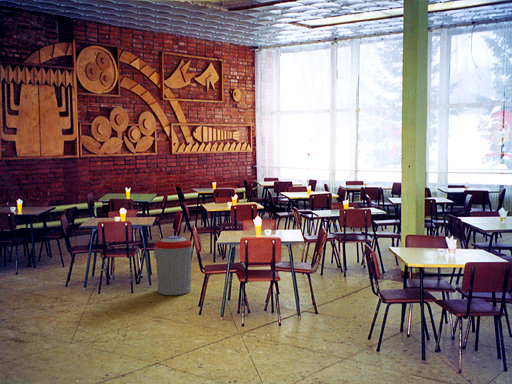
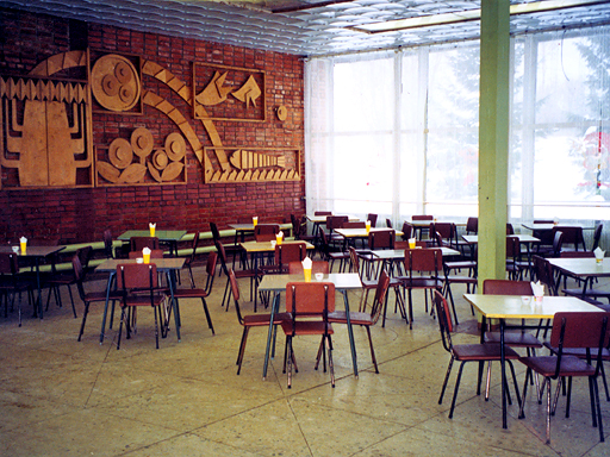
- trash can (173, 264)
